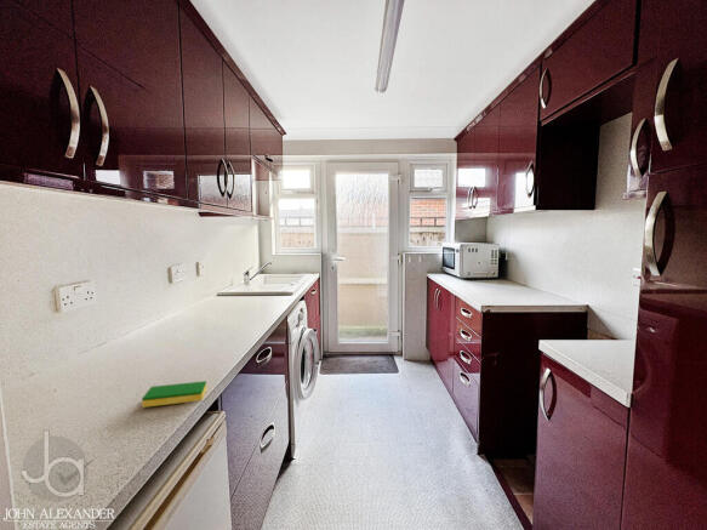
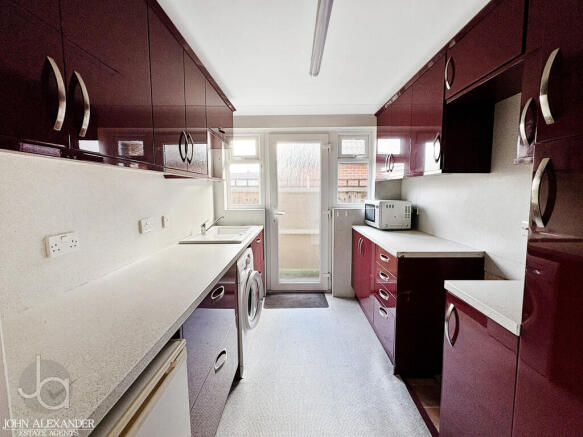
- dish sponge (176, 393)
